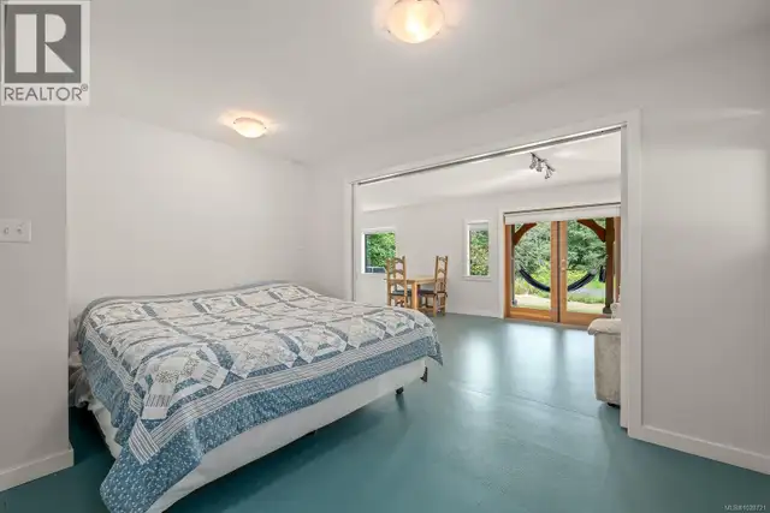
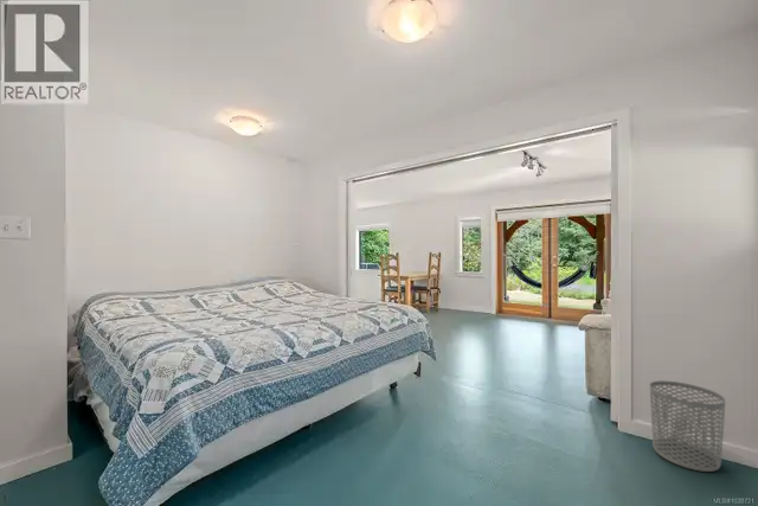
+ waste bin (685, 423)
